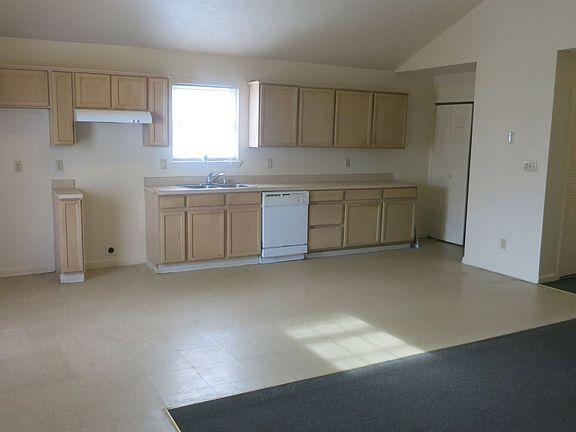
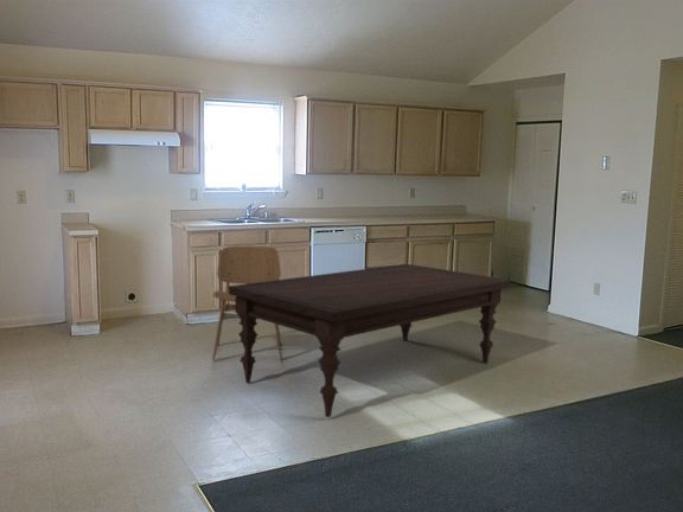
+ dining table (376, 327)
+ dining chair (235, 296)
